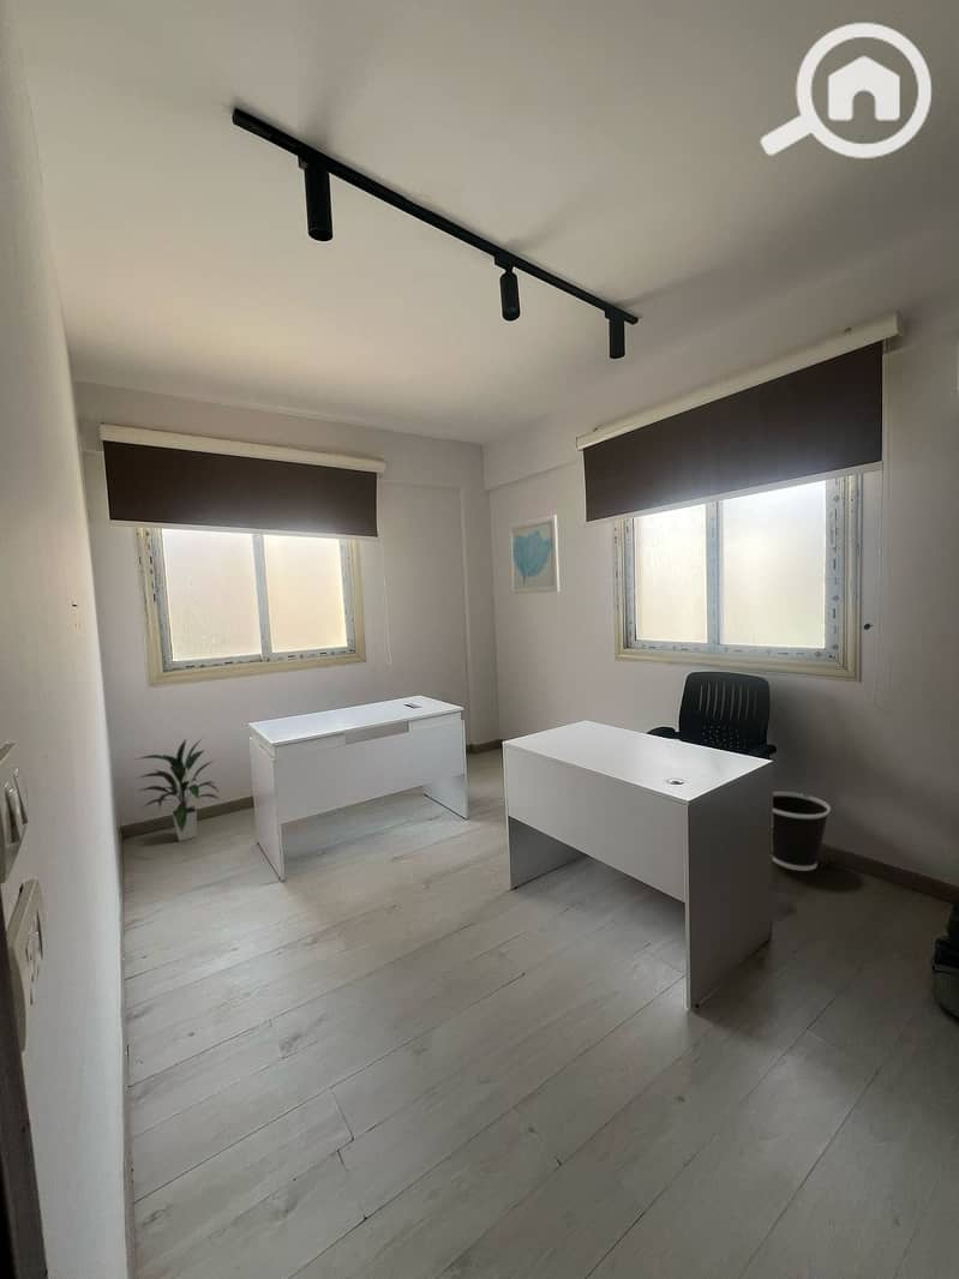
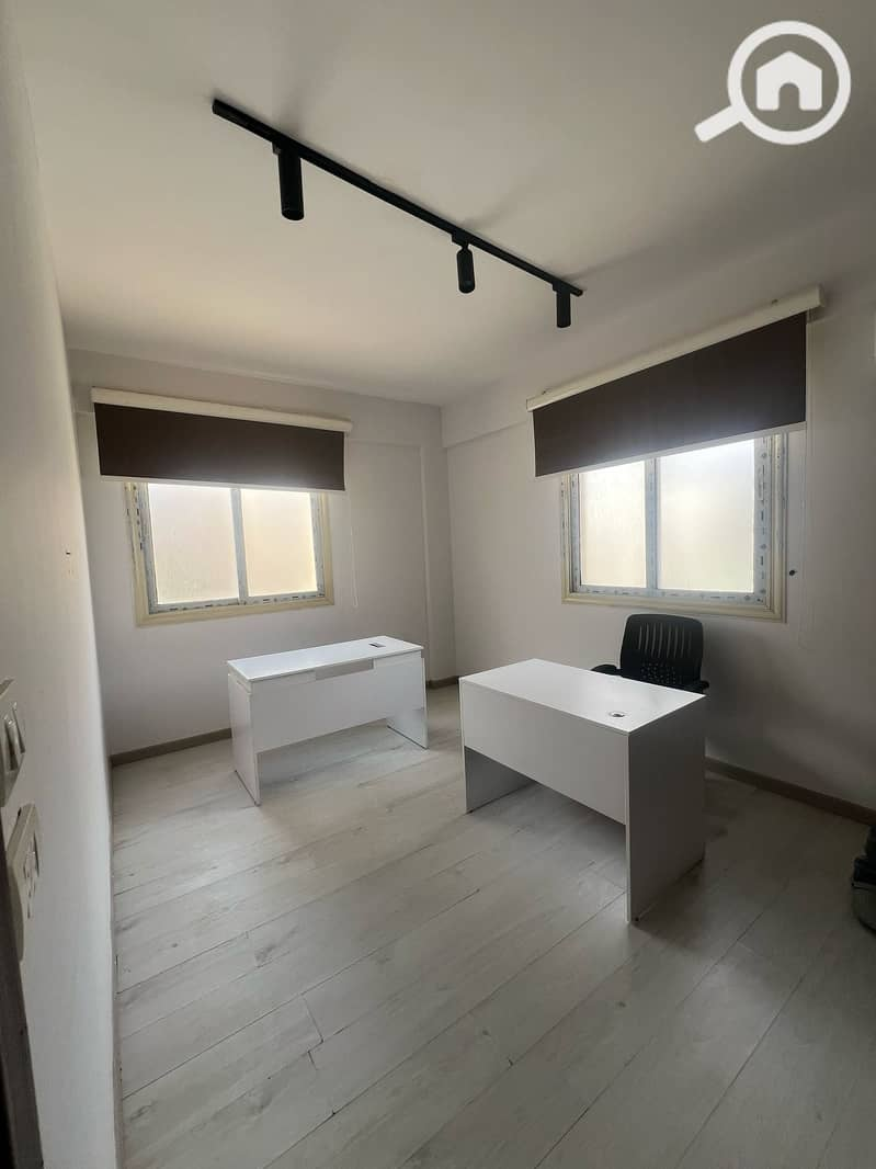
- wall art (532, 557)
- wastebasket (793, 831)
- indoor plant (180, 789)
